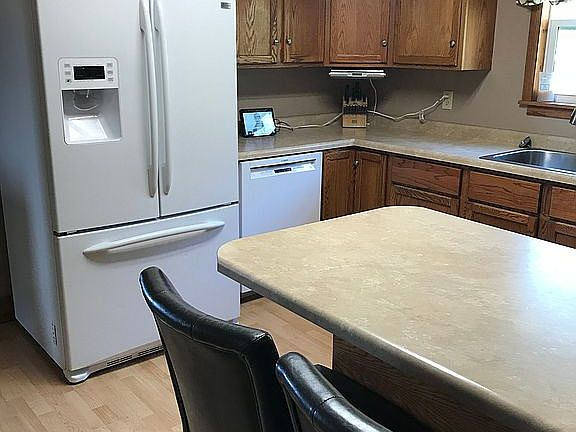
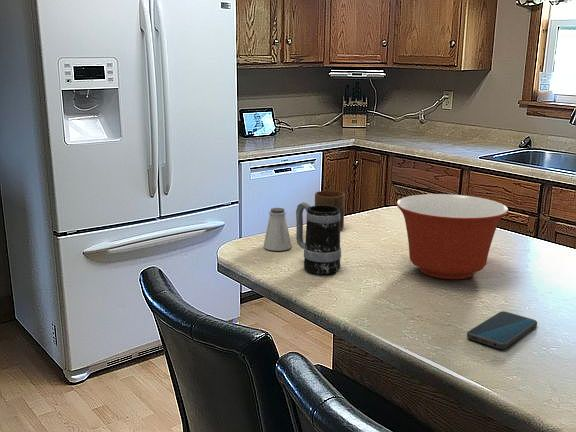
+ smartphone (502, 328)
+ cup (329, 205)
+ mug (317, 236)
+ saltshaker (277, 228)
+ mixing bowl (448, 238)
